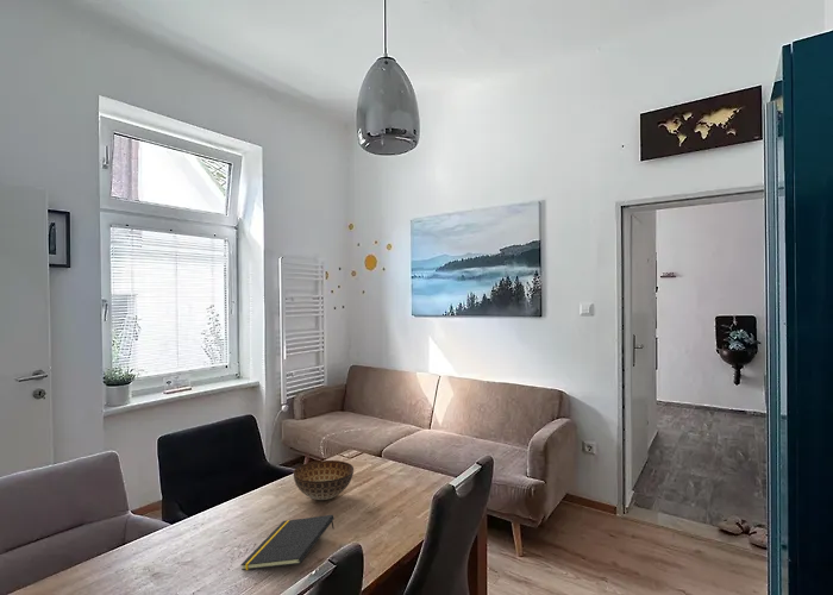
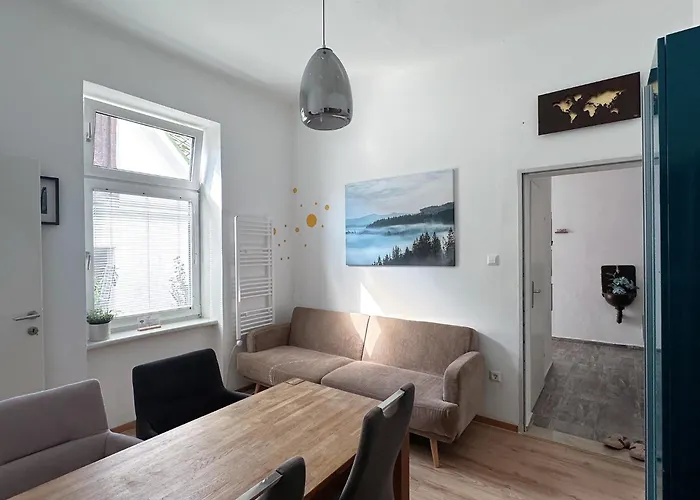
- notepad (290, 540)
- bowl (324, 482)
